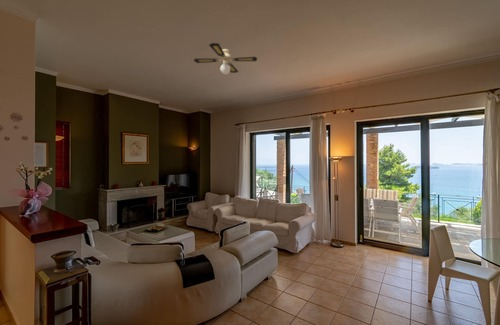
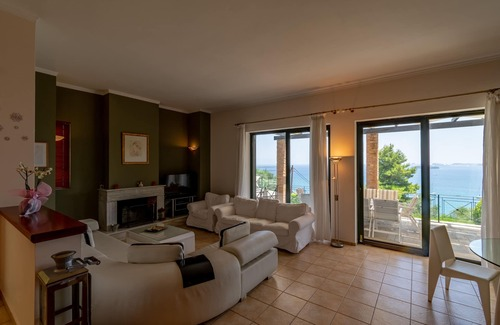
- ceiling fan (225, 62)
